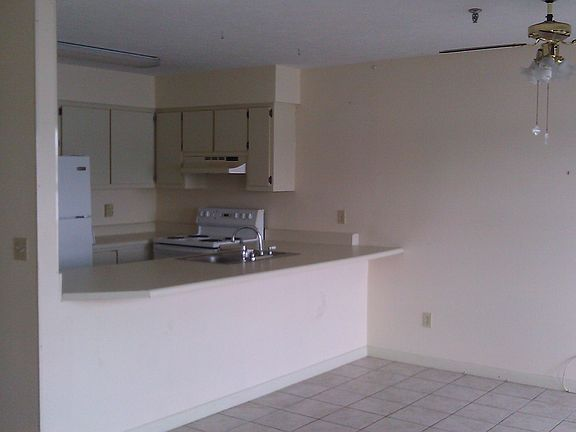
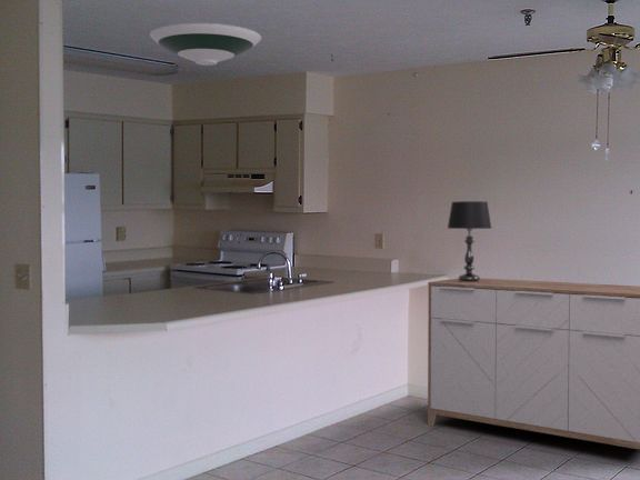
+ sideboard (547, 360)
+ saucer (206, 50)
+ table lamp (469, 241)
